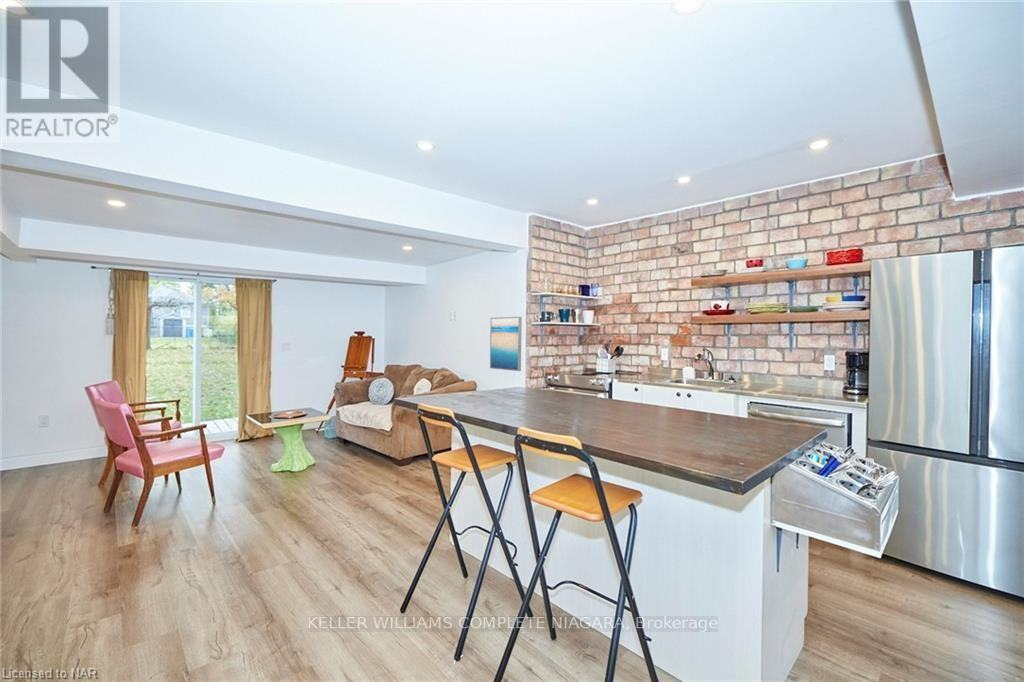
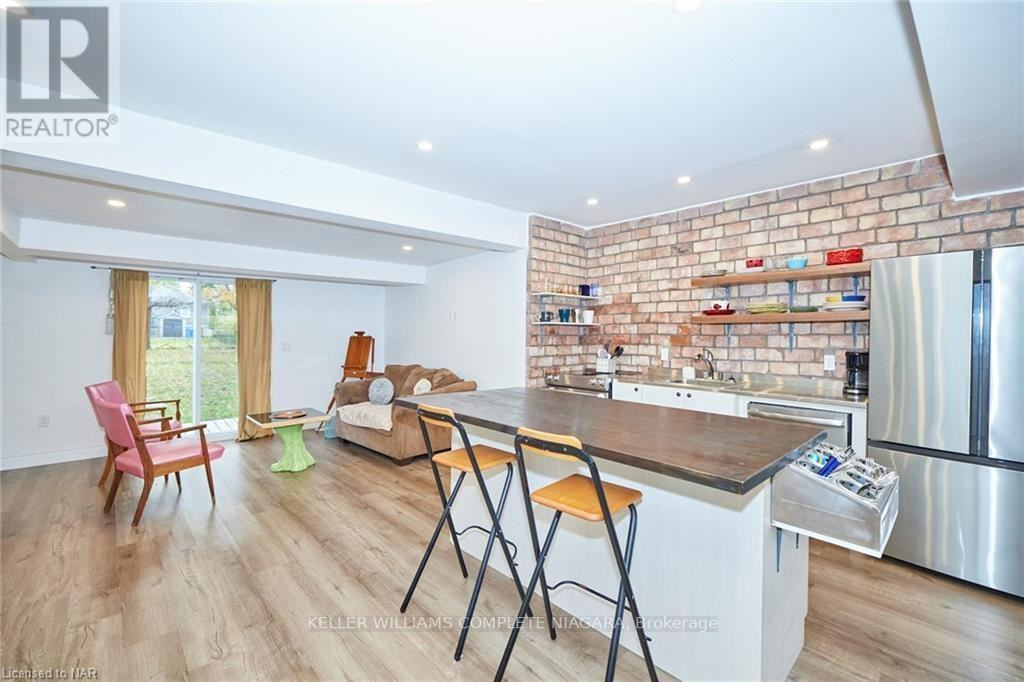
- wall art (505, 343)
